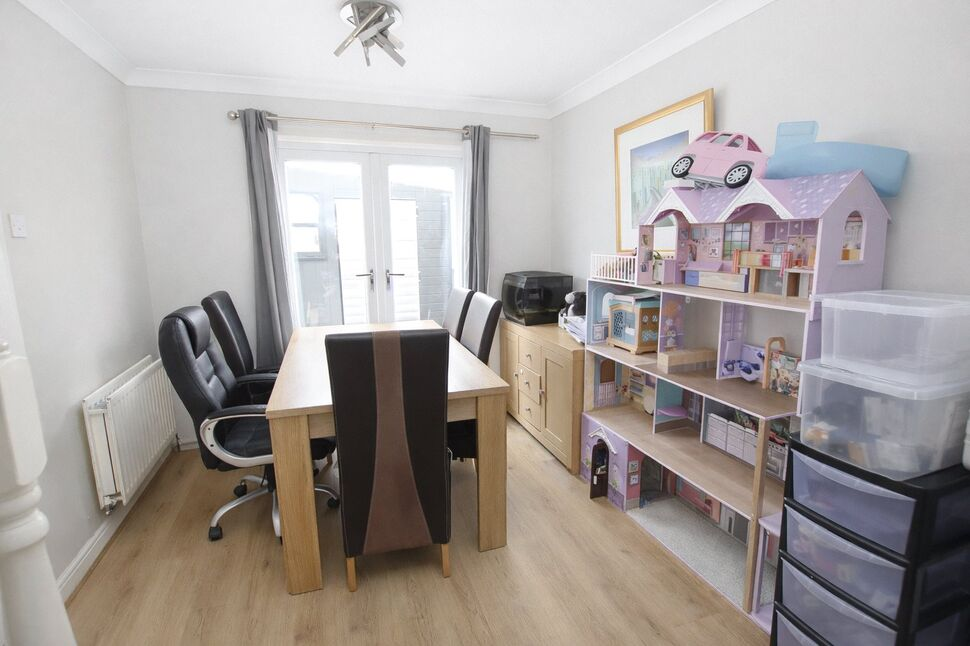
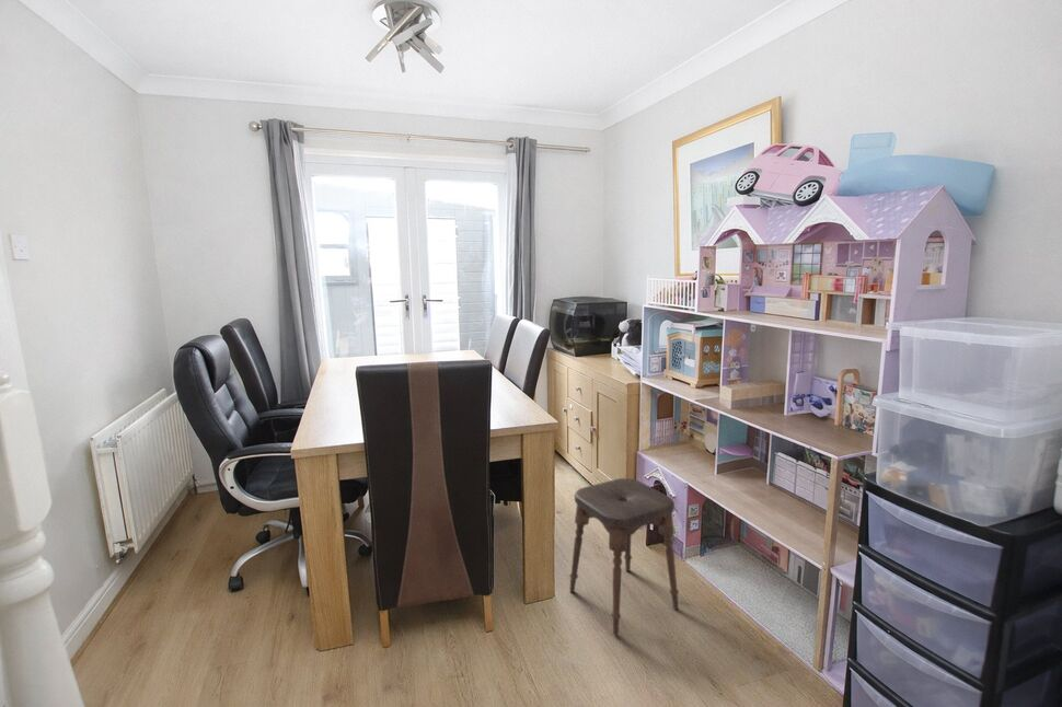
+ stool (622, 548)
